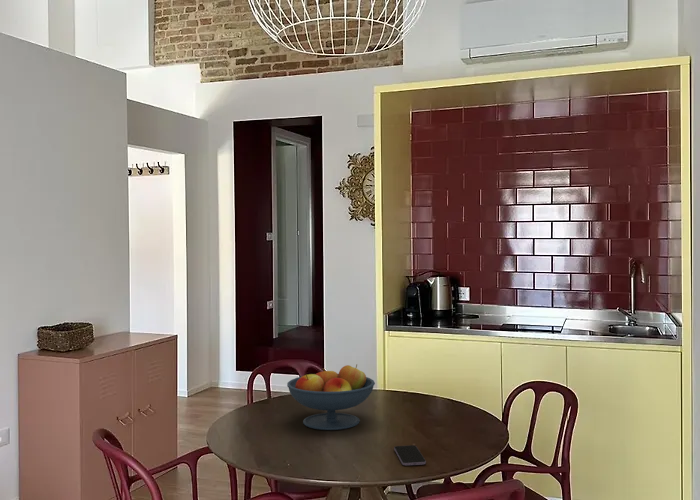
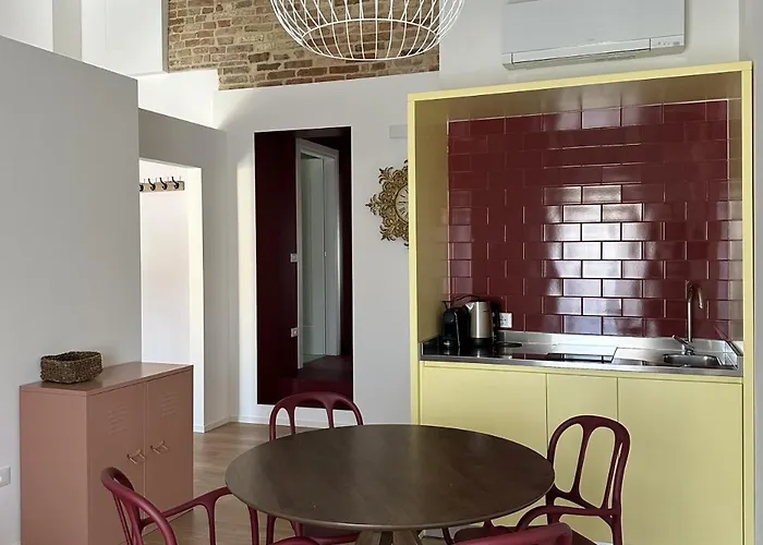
- fruit bowl (331, 395)
- smartphone (409, 455)
